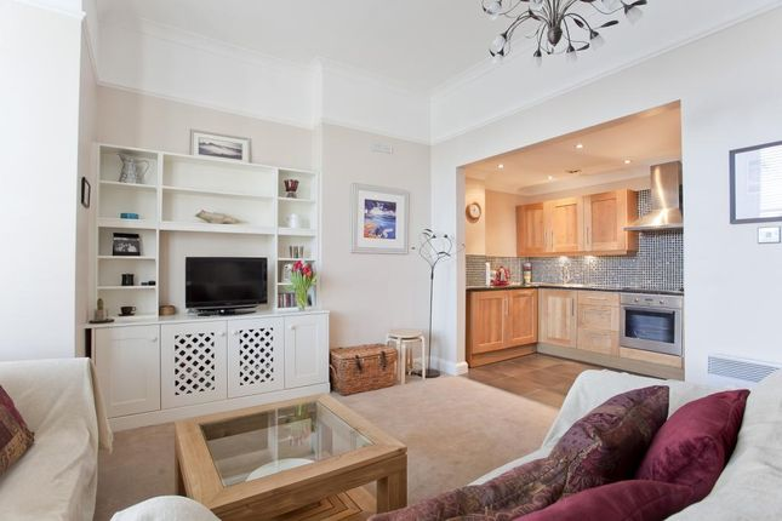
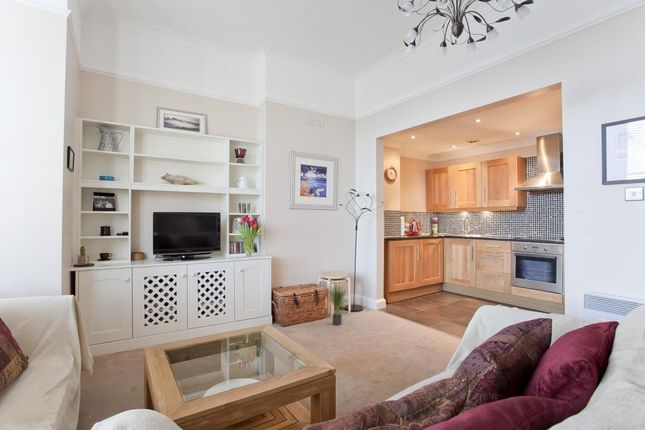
+ potted plant (338, 302)
